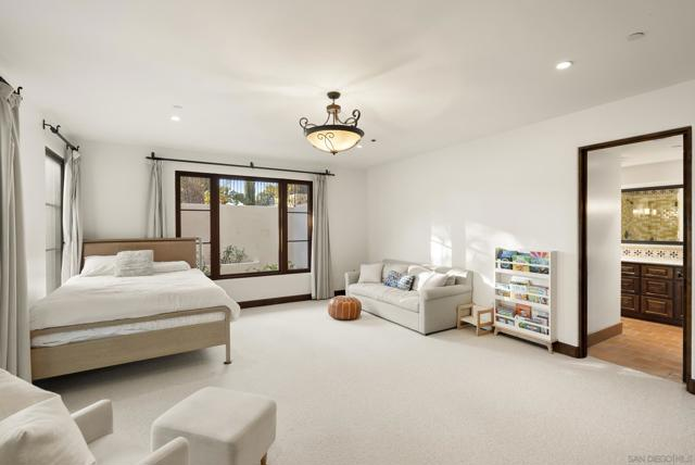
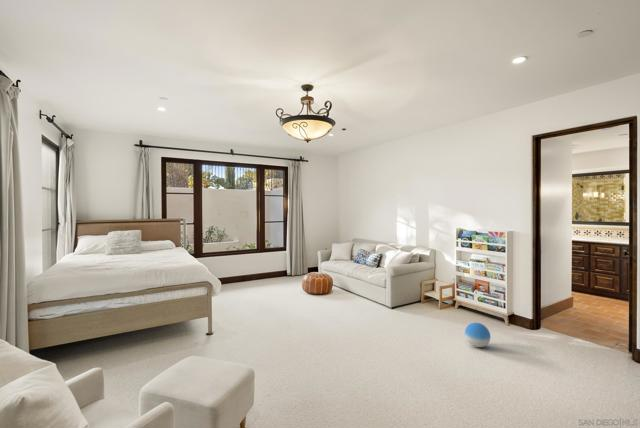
+ ball (477, 334)
